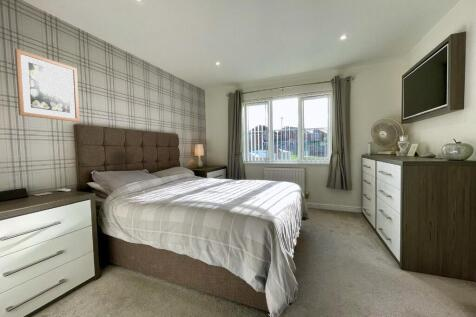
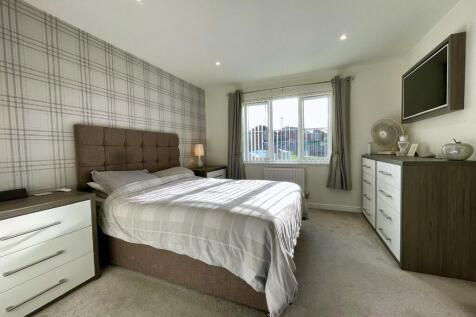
- wall art (50, 89)
